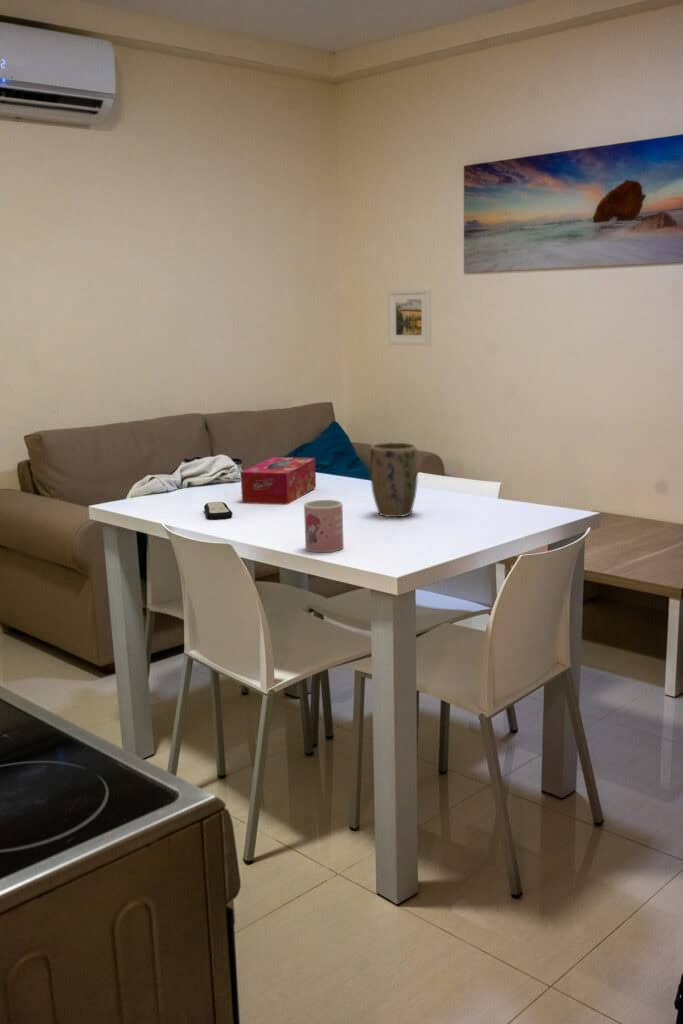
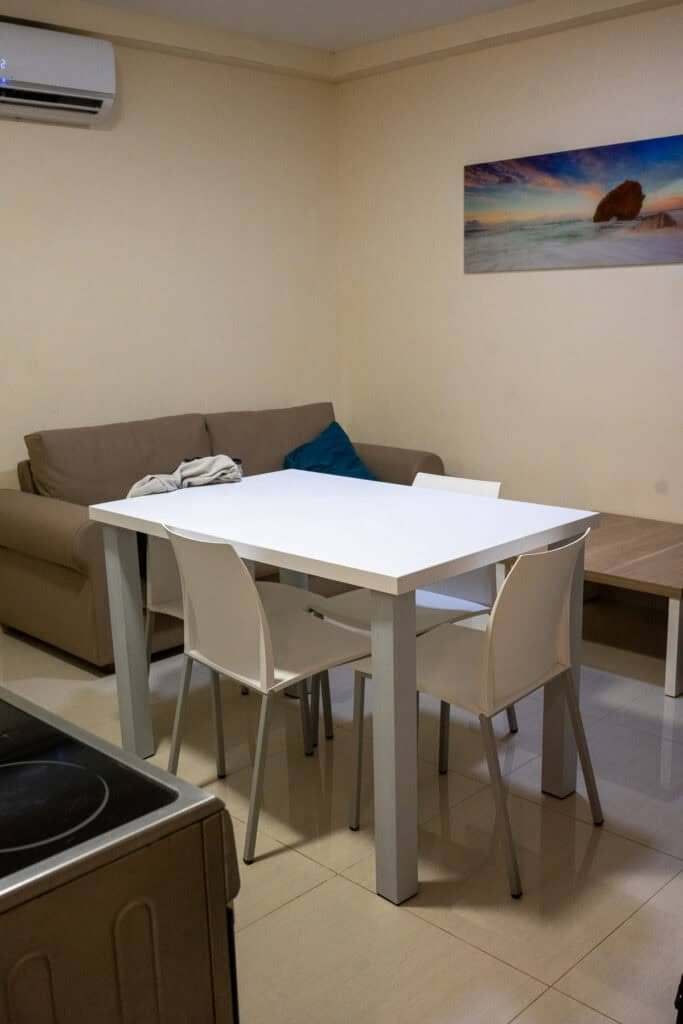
- mug (324, 524)
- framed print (409, 317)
- remote control (217, 510)
- plant pot (394, 479)
- tissue box (279, 479)
